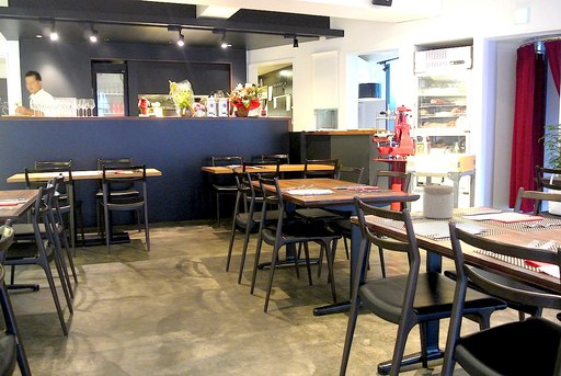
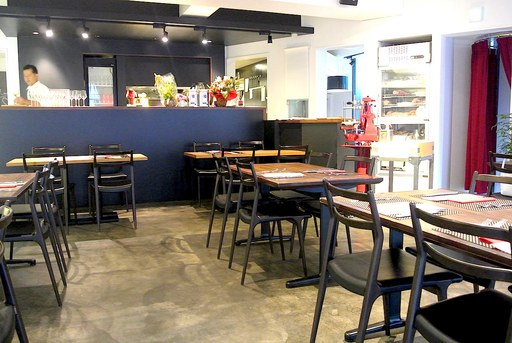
- jar (437, 202)
